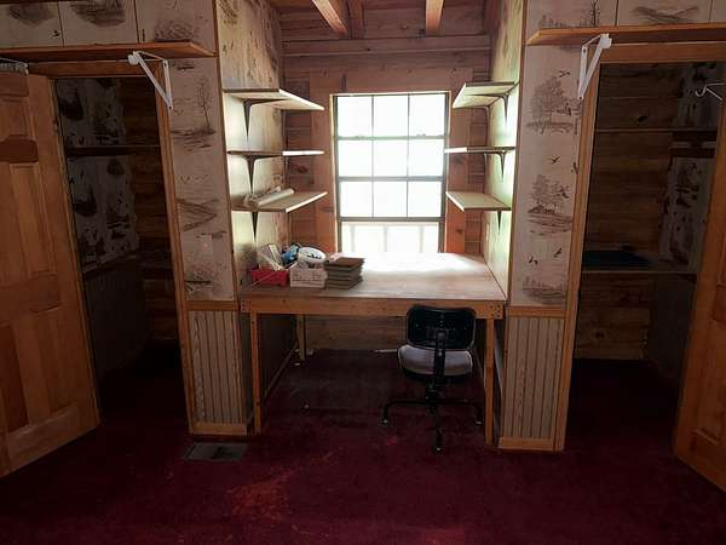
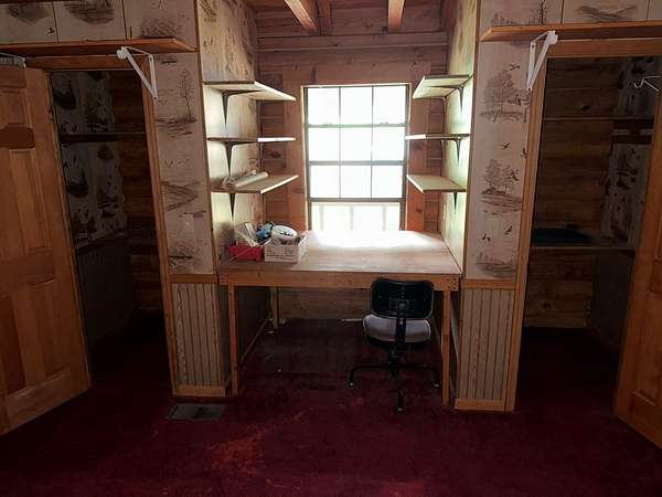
- book stack (345, 271)
